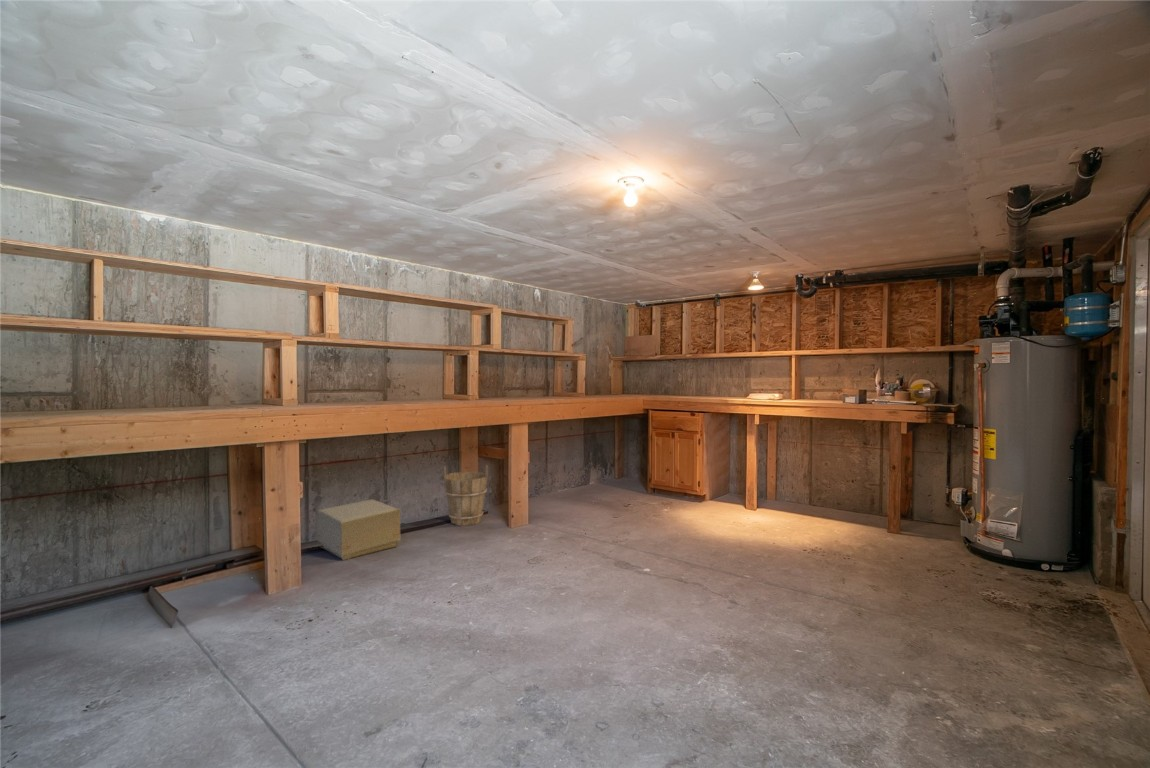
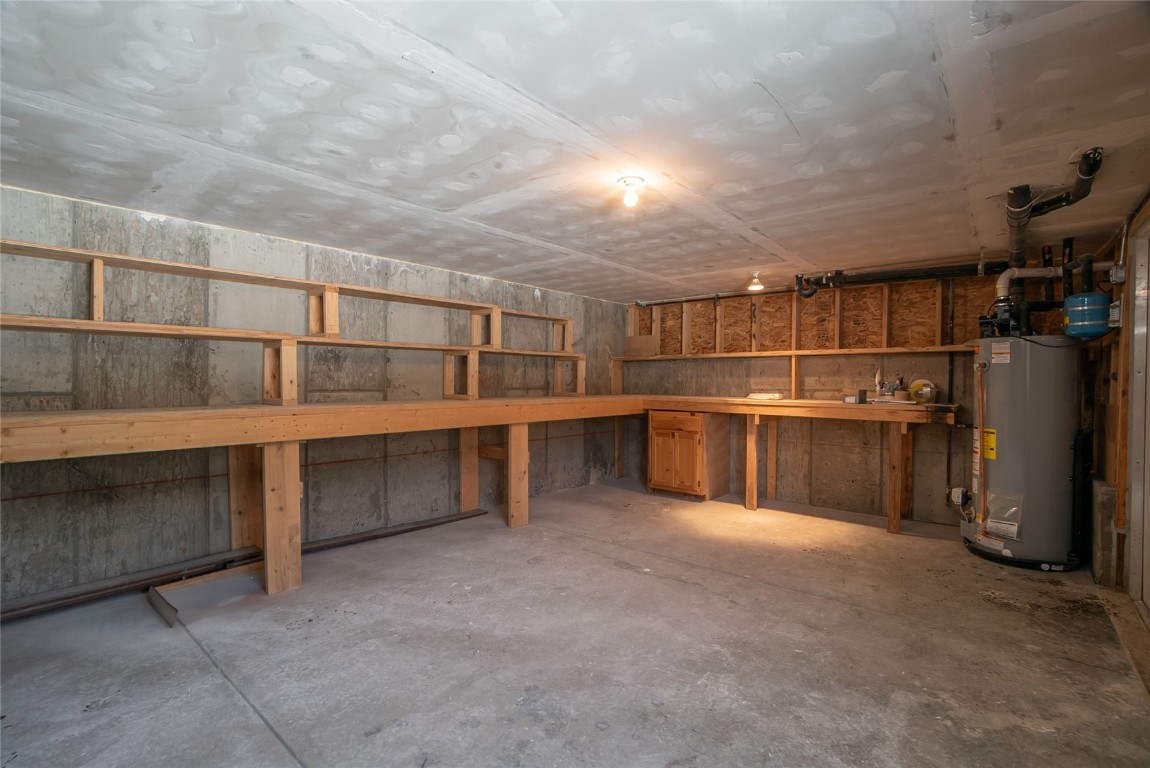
- cardboard box (358, 527)
- bucket (466, 493)
